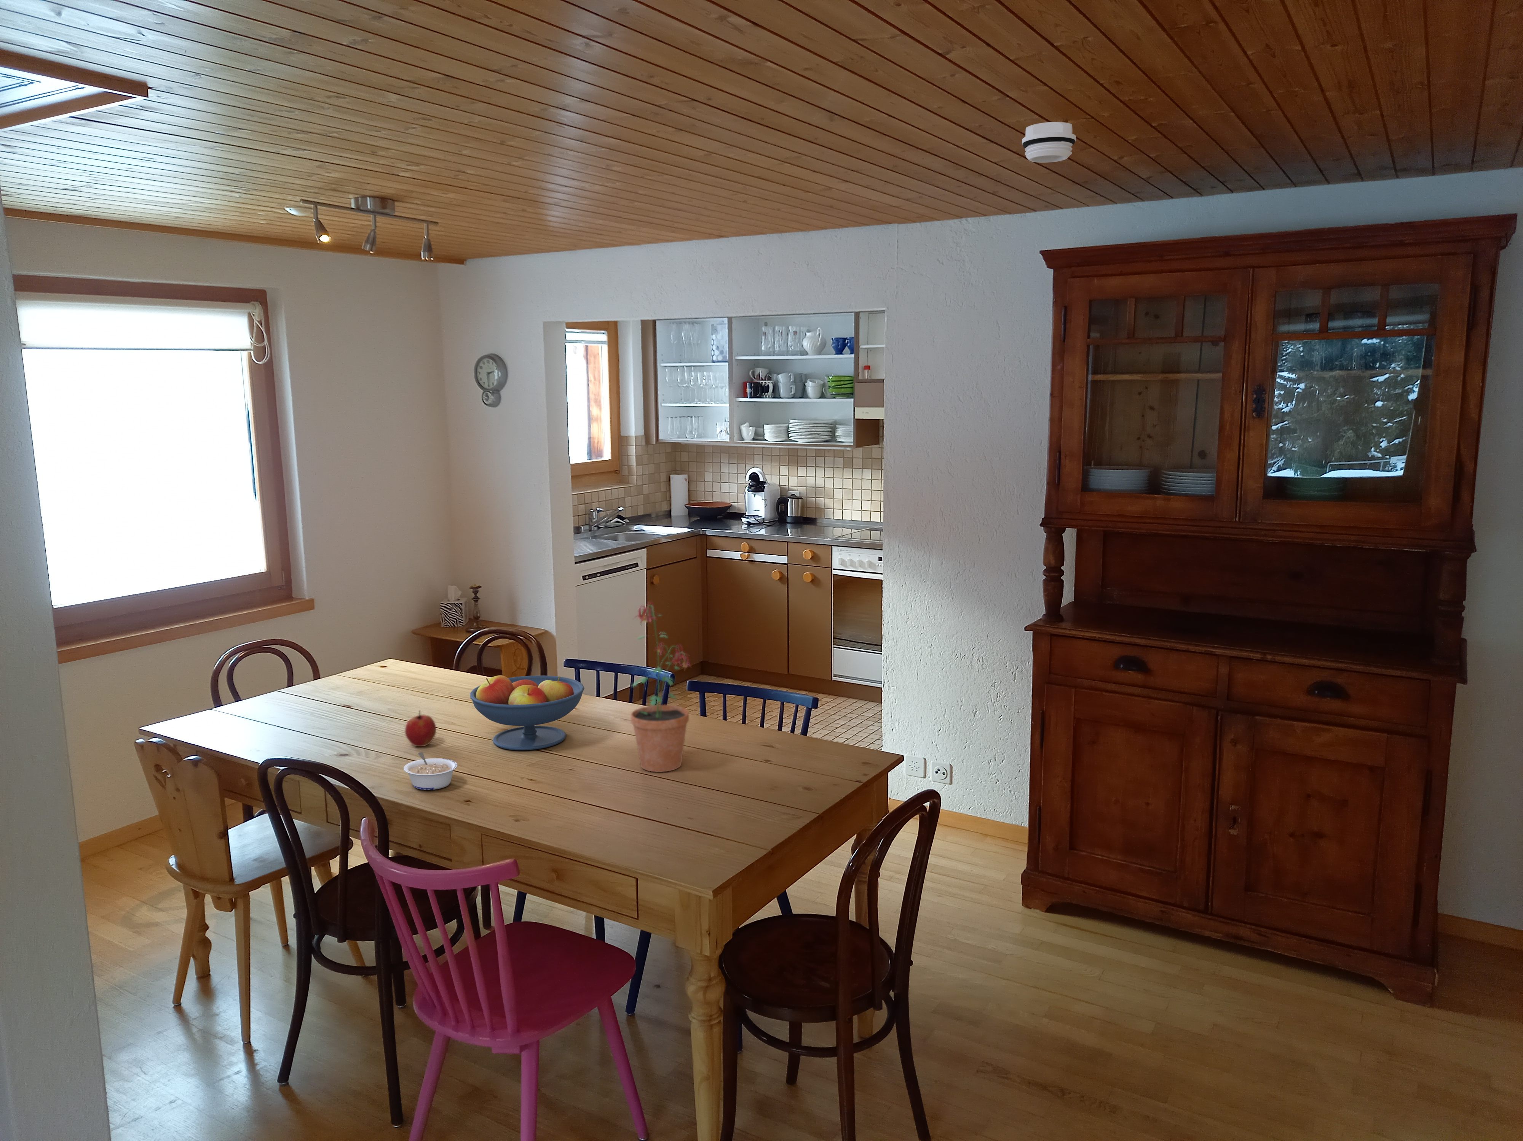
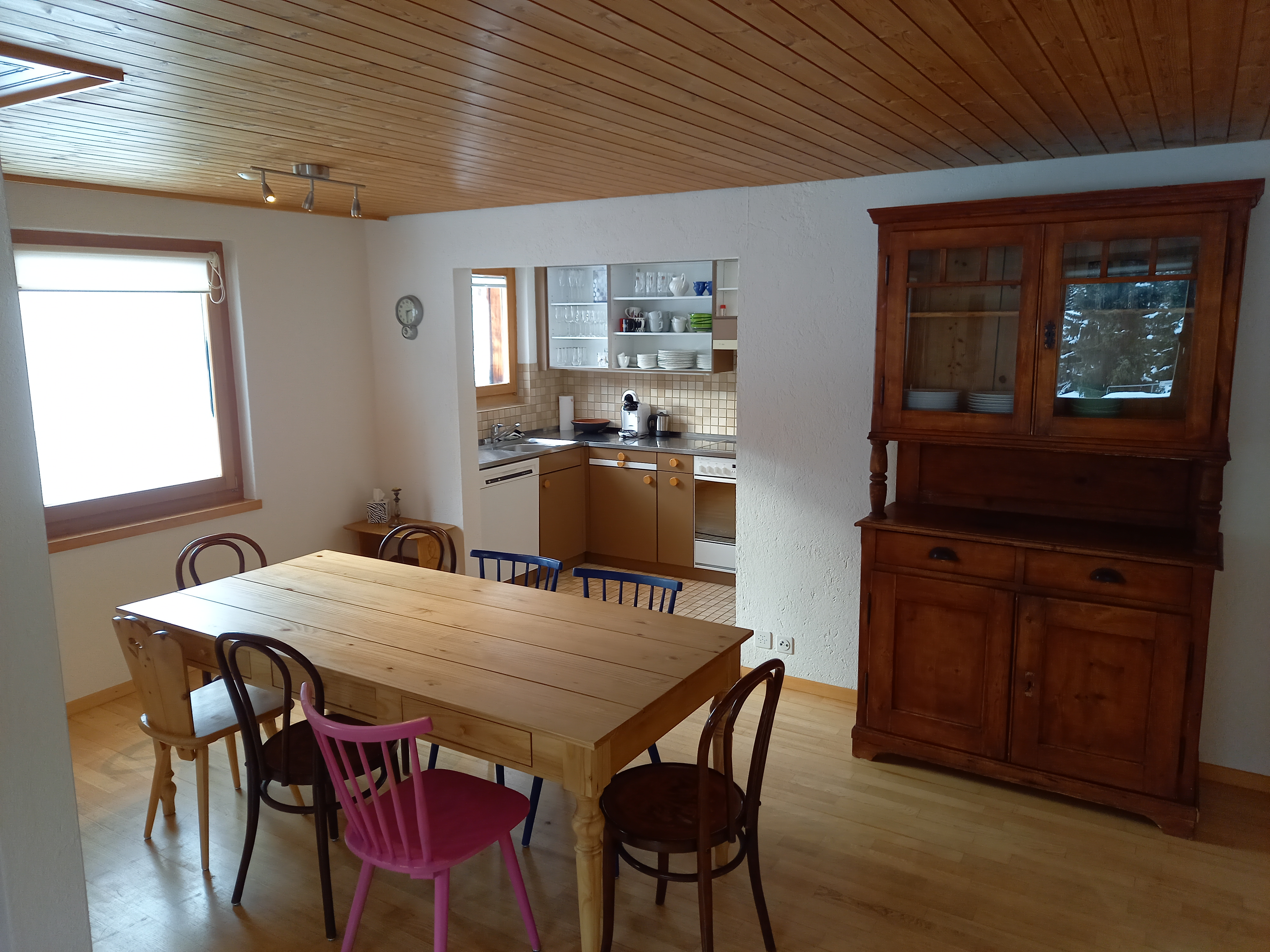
- smoke detector (1048, 143)
- potted plant (663, 684)
- fruit bowl (528, 706)
- legume (429, 773)
- apple (421, 728)
